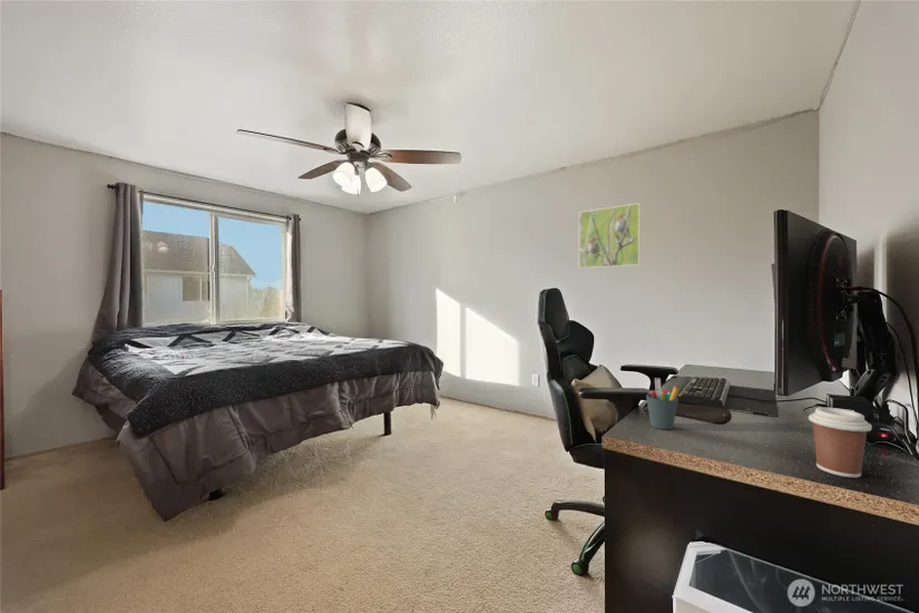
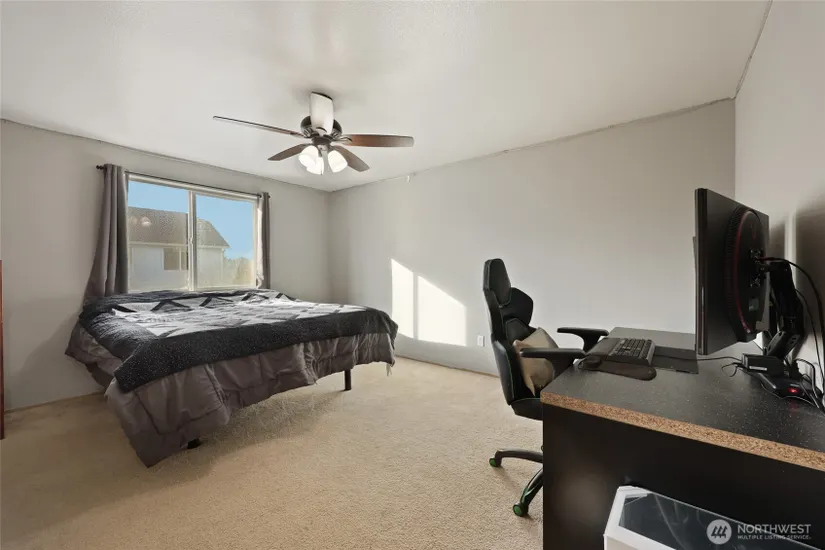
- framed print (607, 237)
- coffee cup (838, 440)
- pen holder (662, 403)
